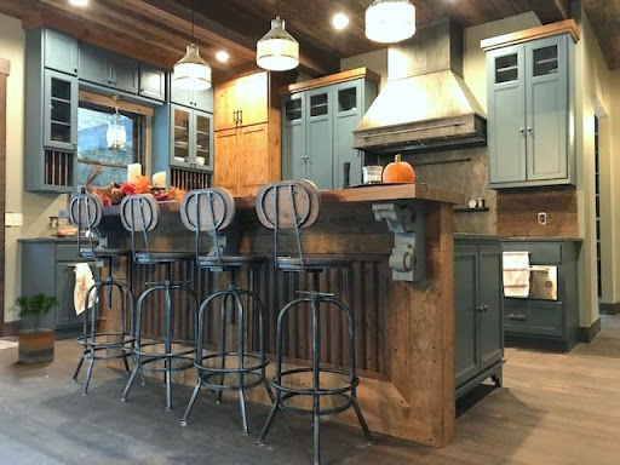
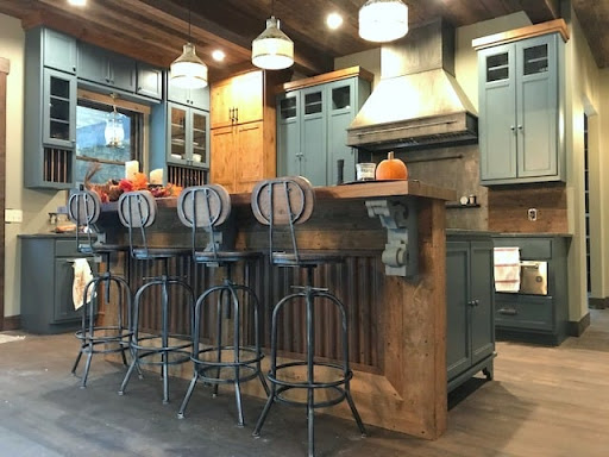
- potted tree (35, 326)
